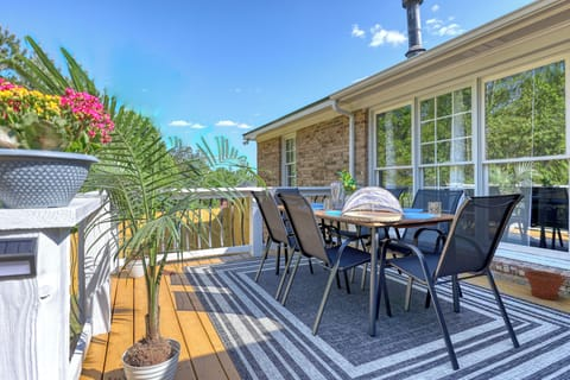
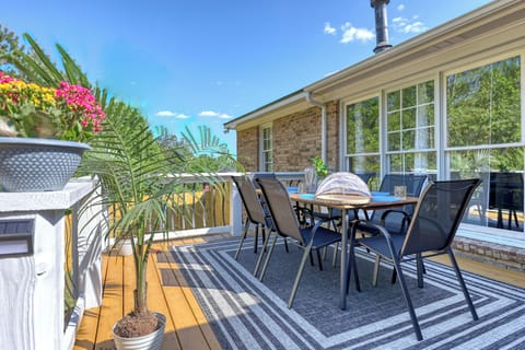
- plant pot (544, 285)
